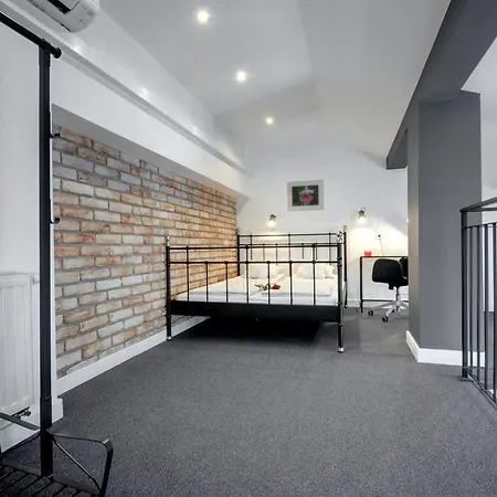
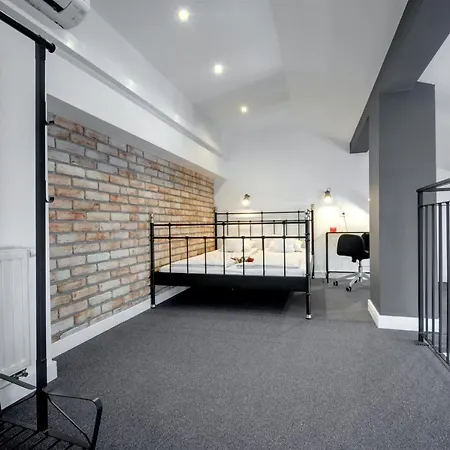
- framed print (305, 195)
